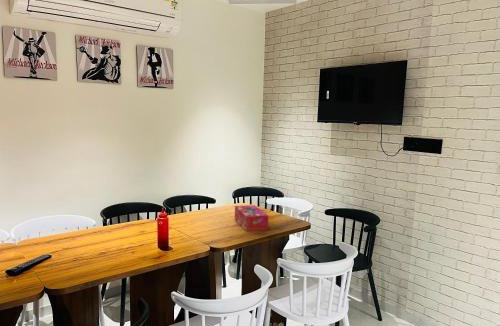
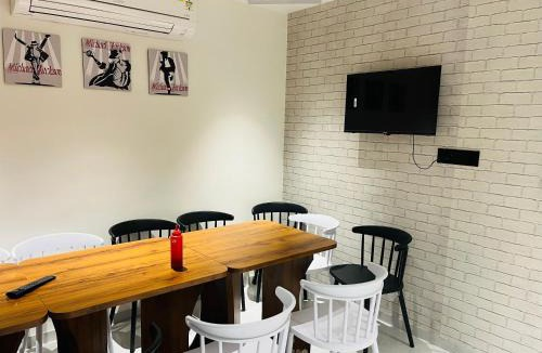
- tissue box (250, 217)
